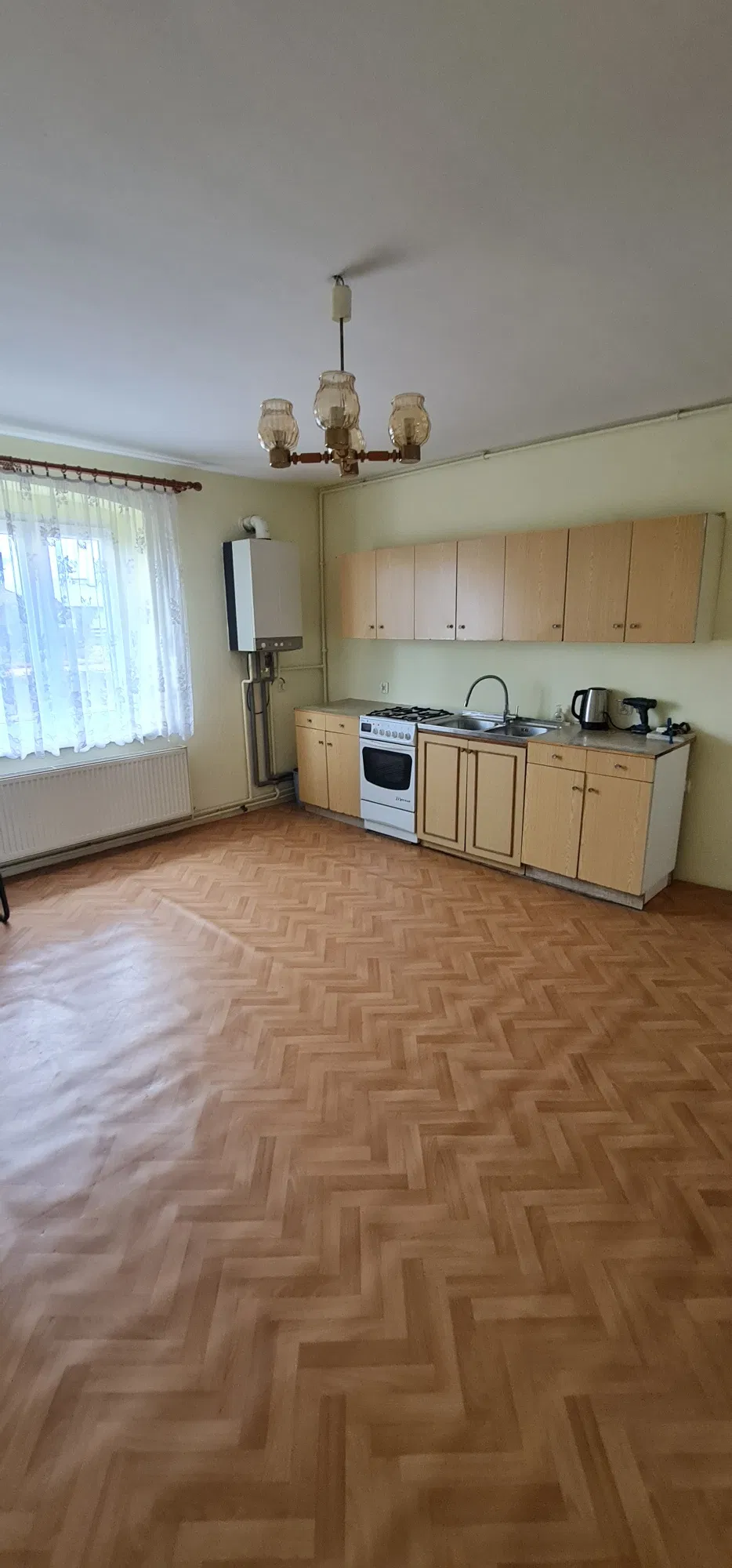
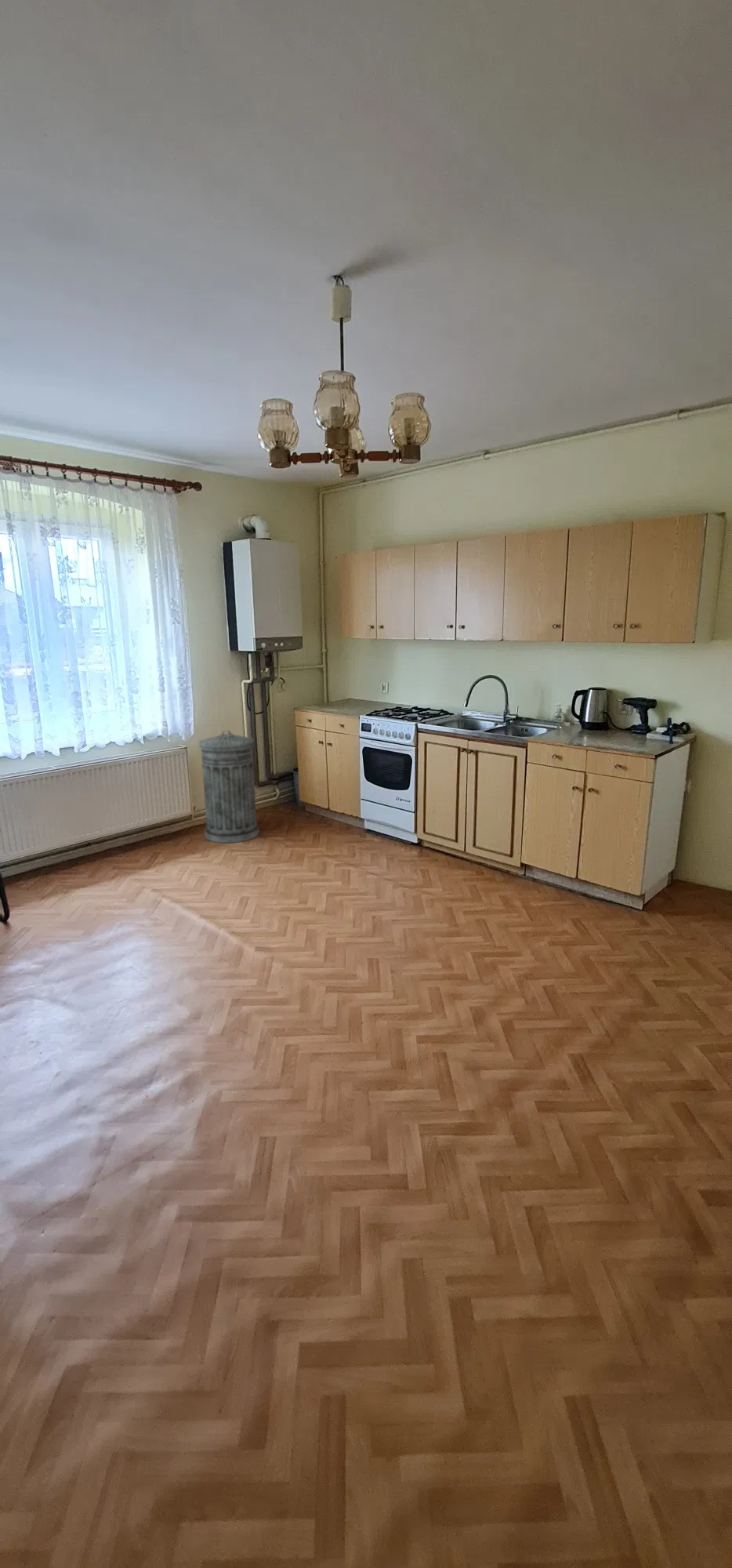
+ trash can (229, 783)
